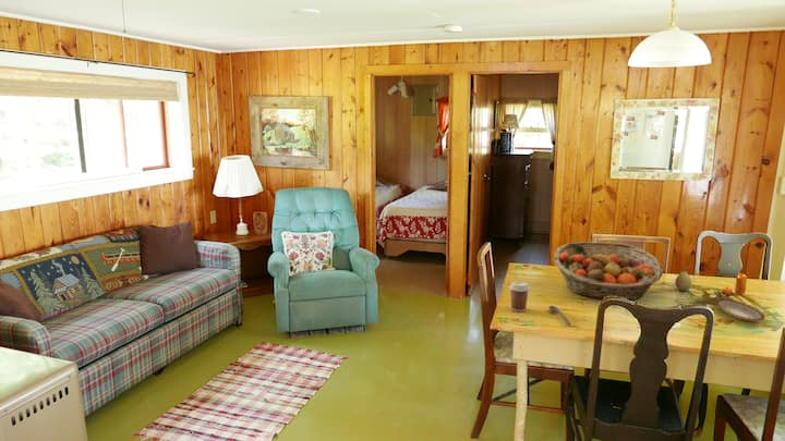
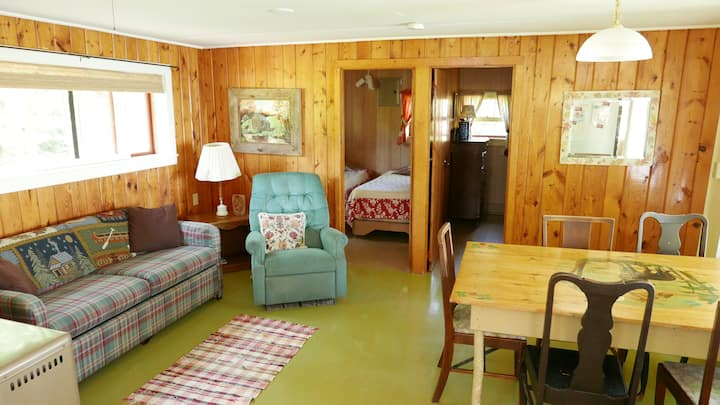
- coffee cup (519, 296)
- fruit basket (605, 269)
- soupspoon (560, 314)
- pepper shaker (736, 283)
- plate (738, 311)
- fruit (684, 278)
